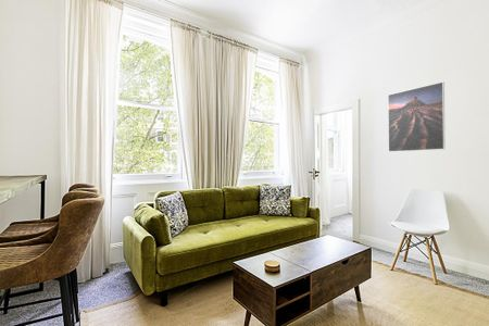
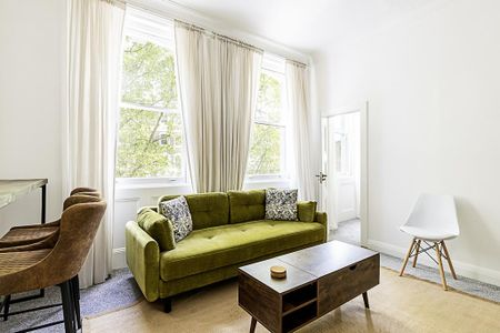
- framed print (414, 120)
